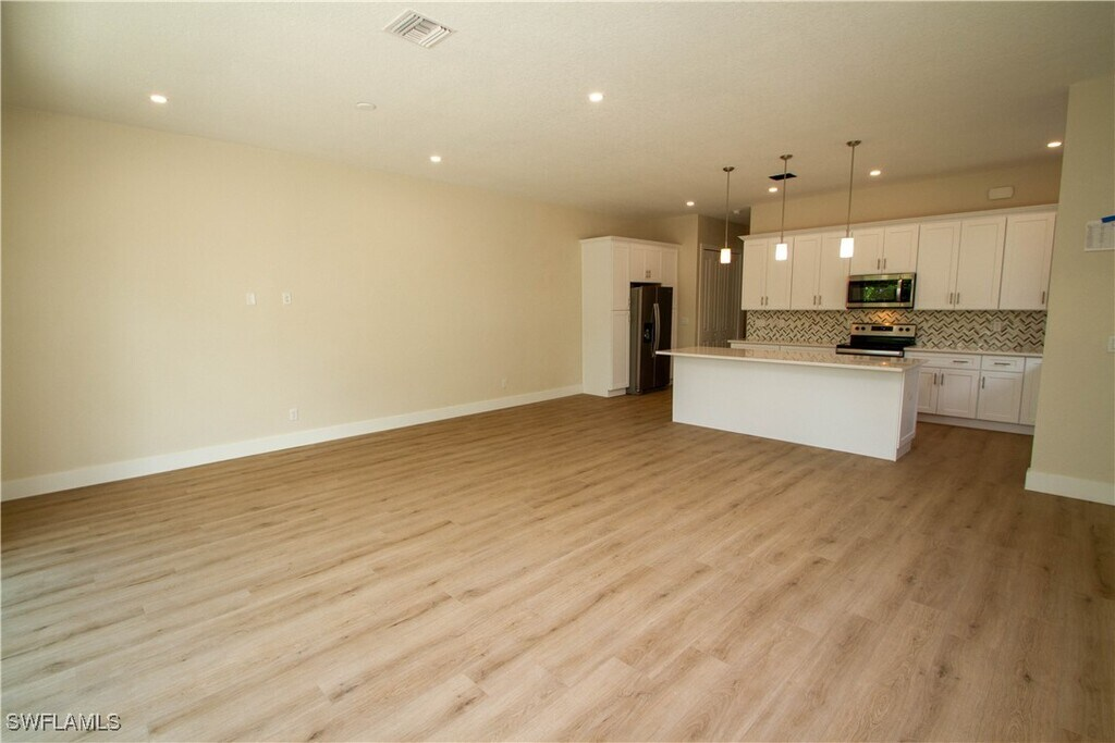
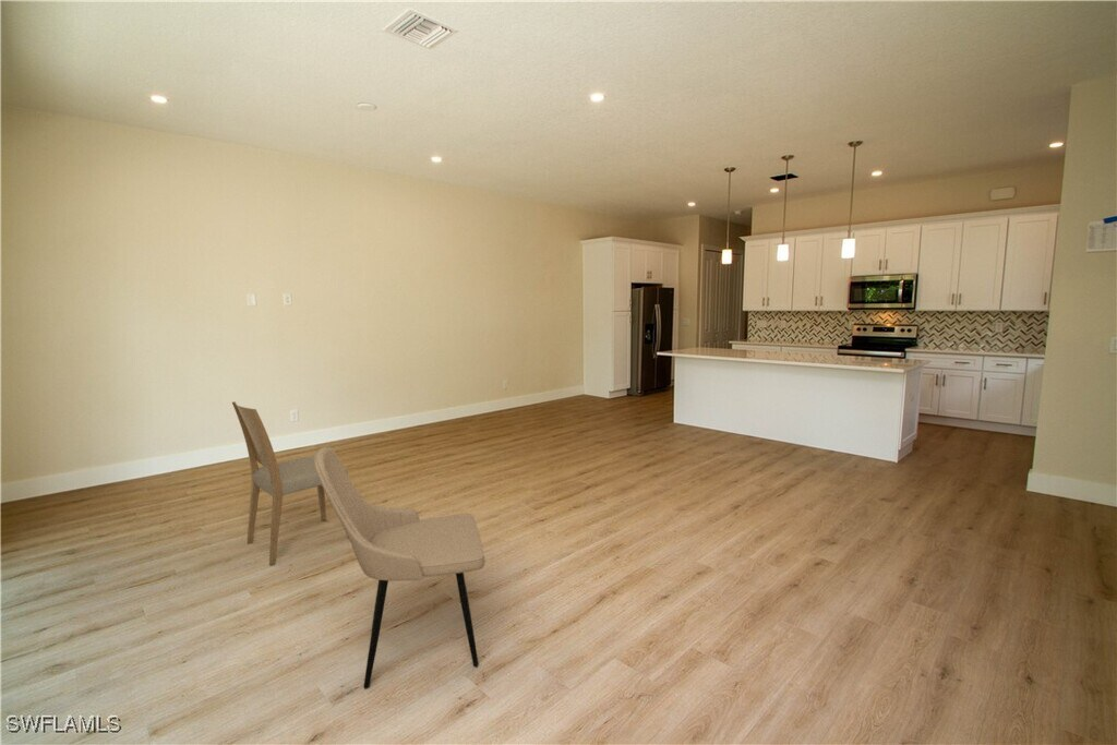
+ dining chair (405, 549)
+ dining chair (293, 470)
